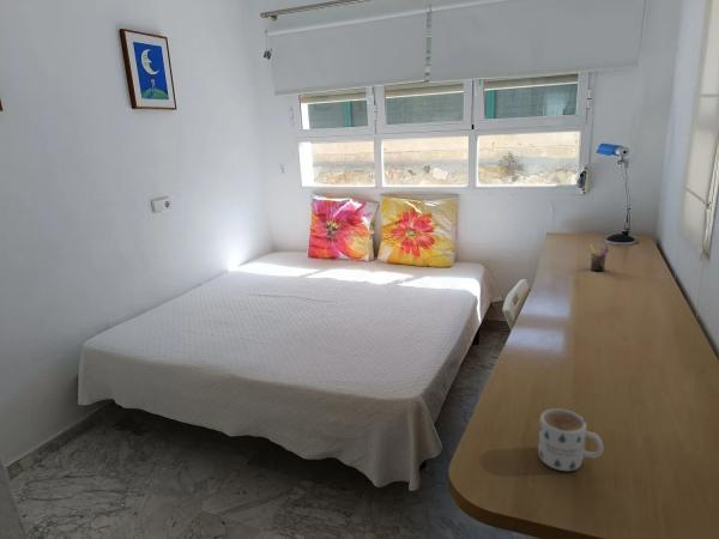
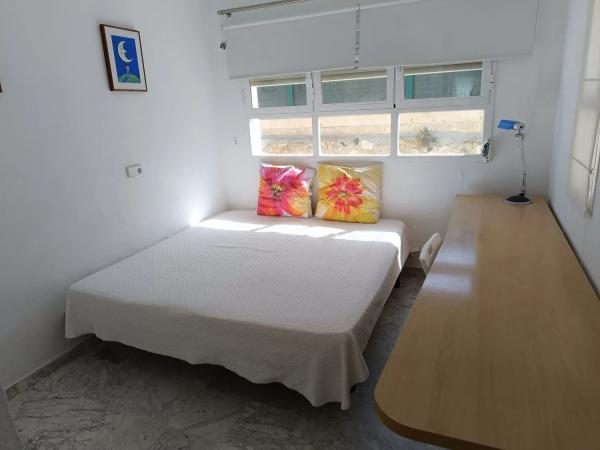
- pen holder (599, 255)
- mug (569, 441)
